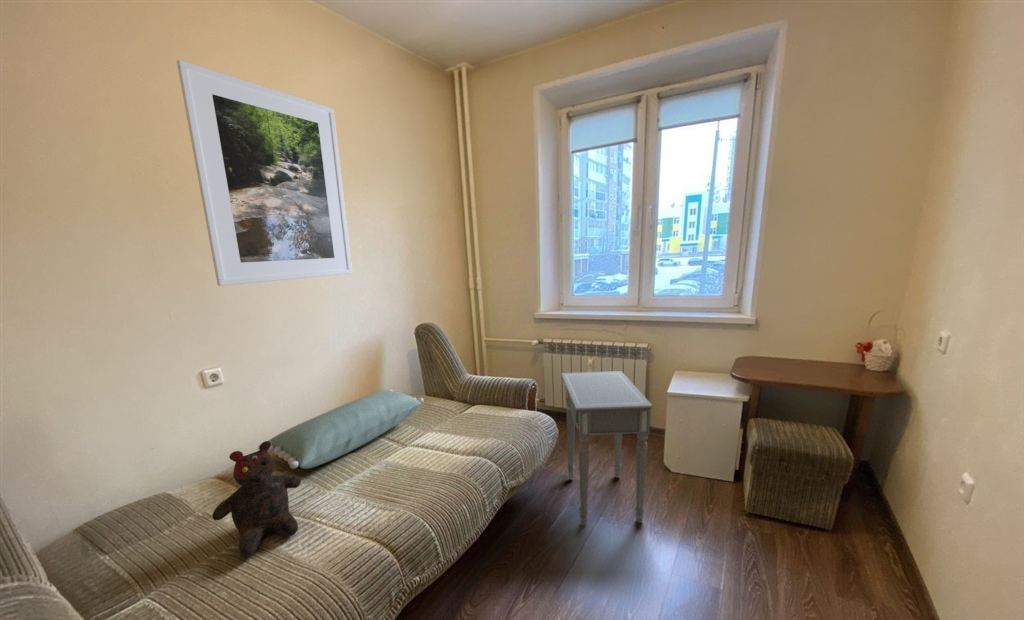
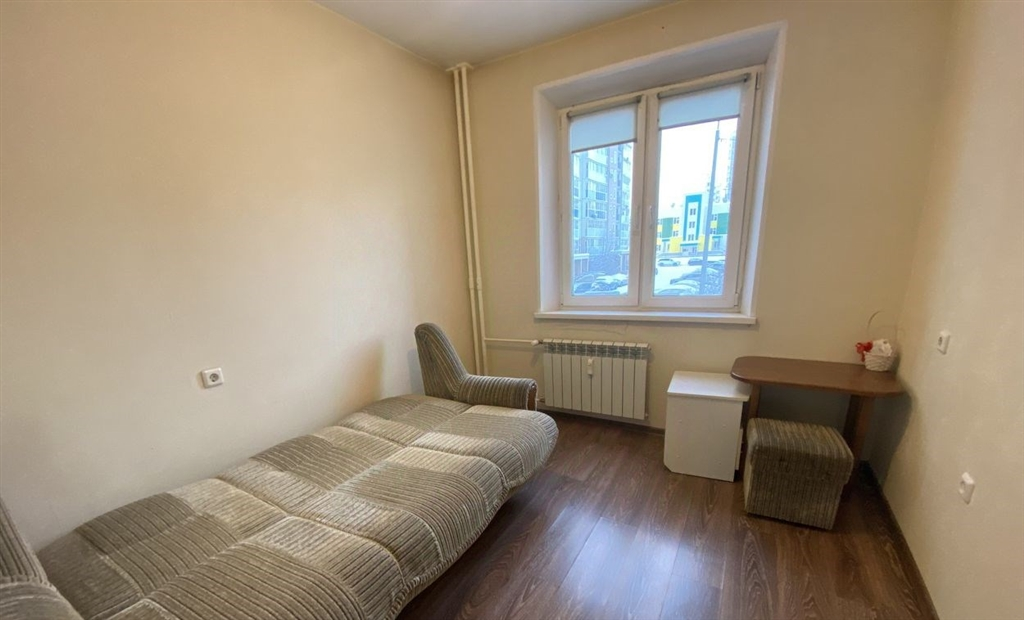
- side table (600, 434)
- teddy bear (259, 493)
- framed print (281, 188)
- pillow (350, 423)
